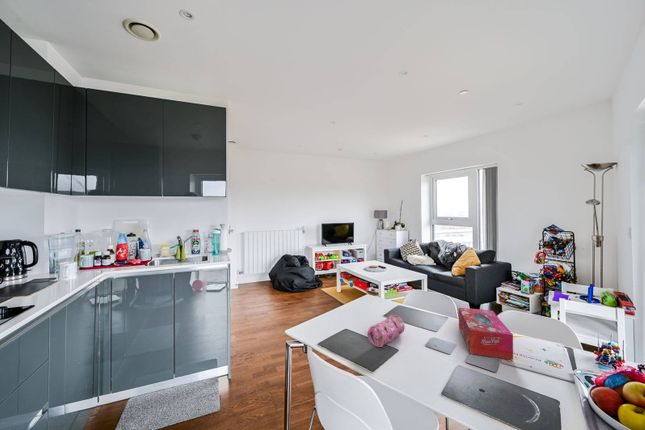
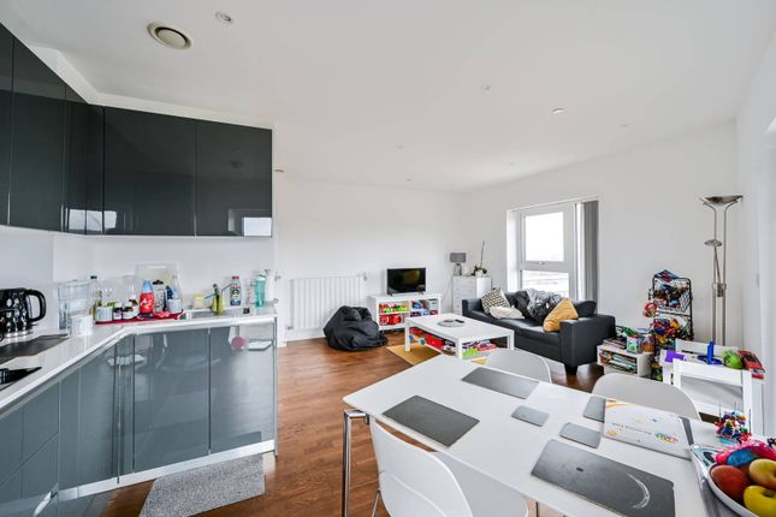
- pencil case (386, 330)
- tissue box (482, 330)
